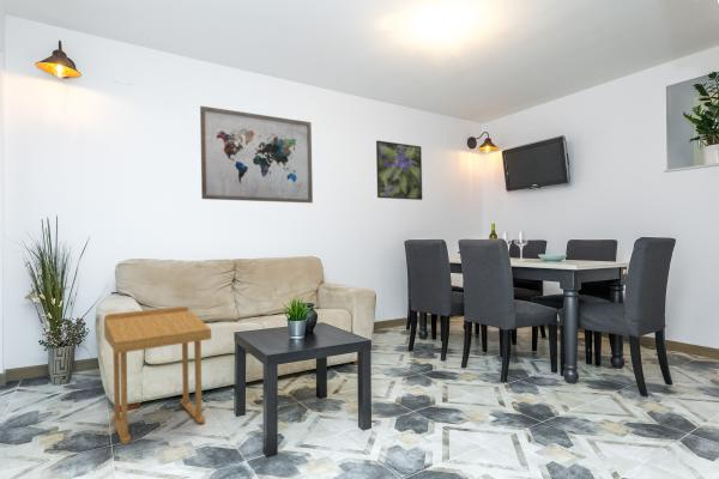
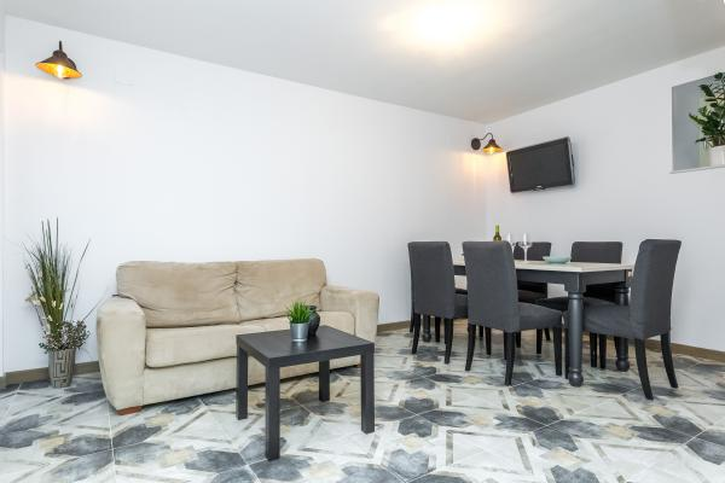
- wall art (260, 157)
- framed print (399, 171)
- side table (152, 347)
